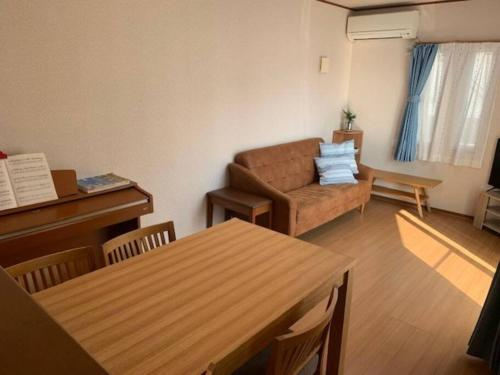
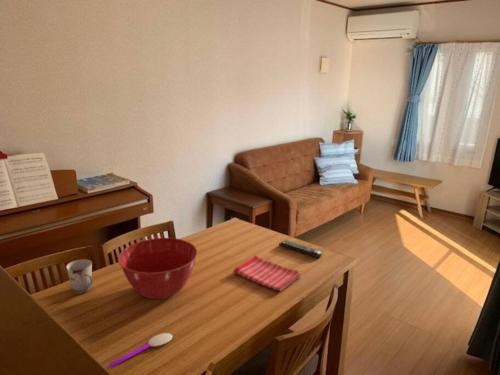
+ mixing bowl (159, 271)
+ cup (83, 278)
+ remote control (299, 248)
+ dish towel (266, 272)
+ spoon (142, 348)
